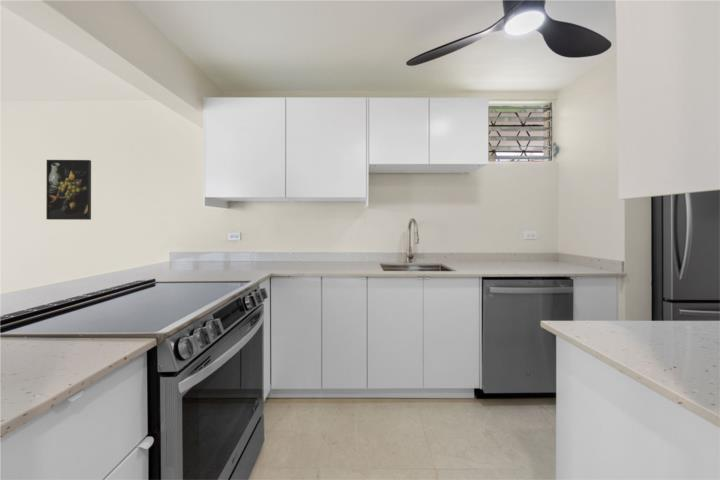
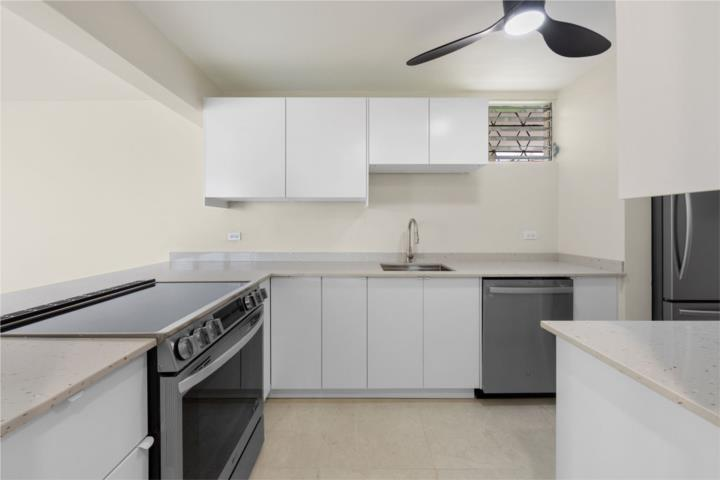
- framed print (68, 189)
